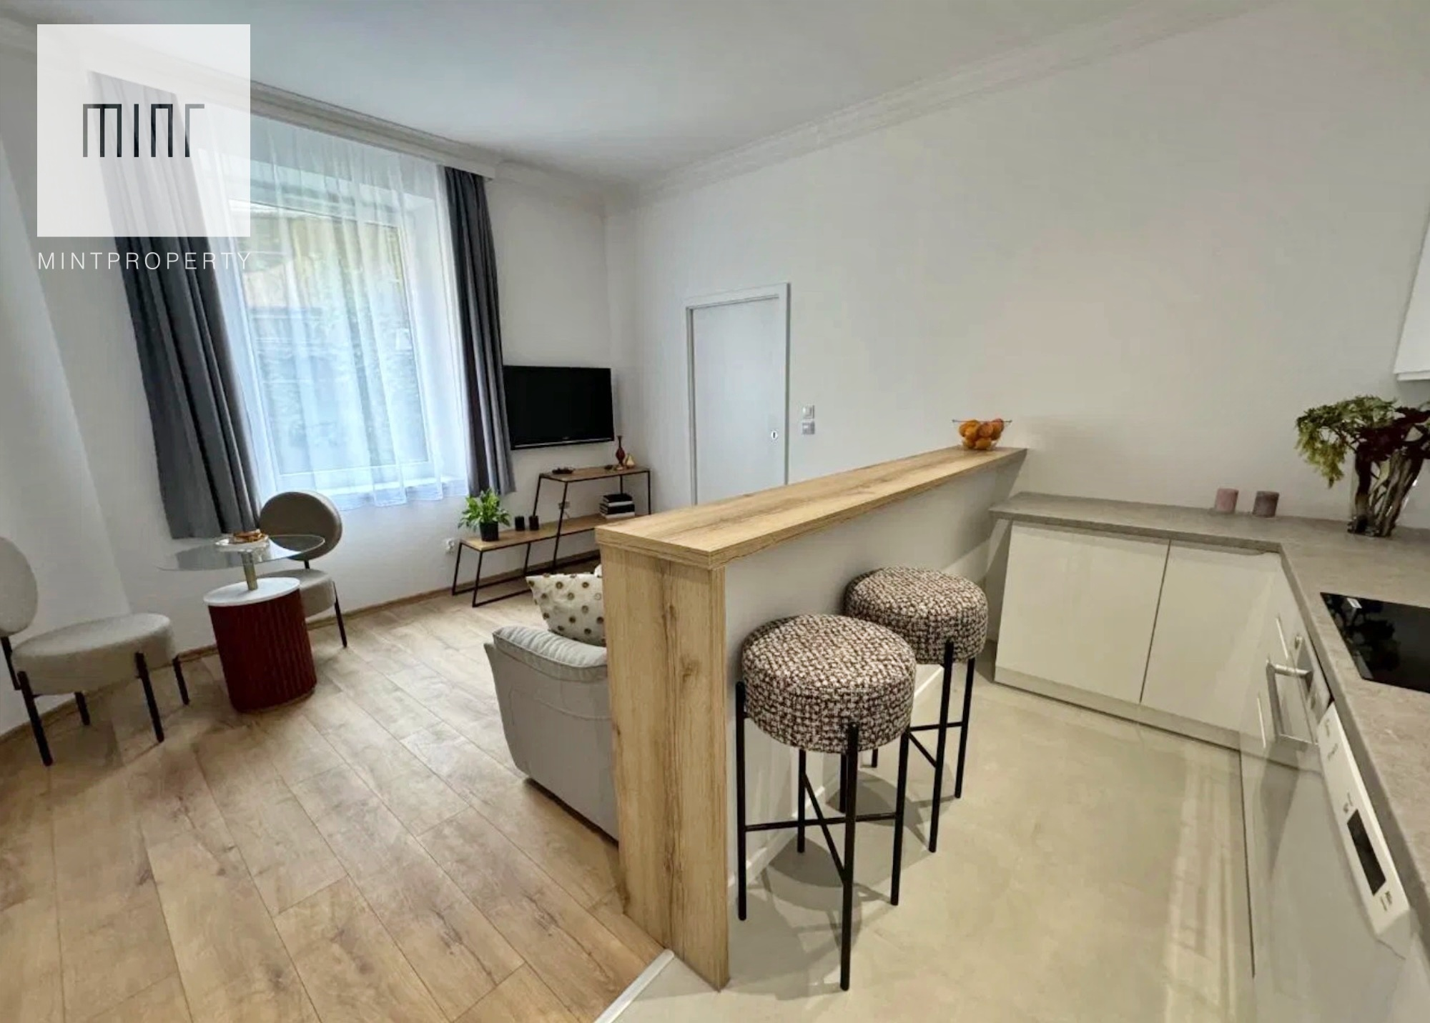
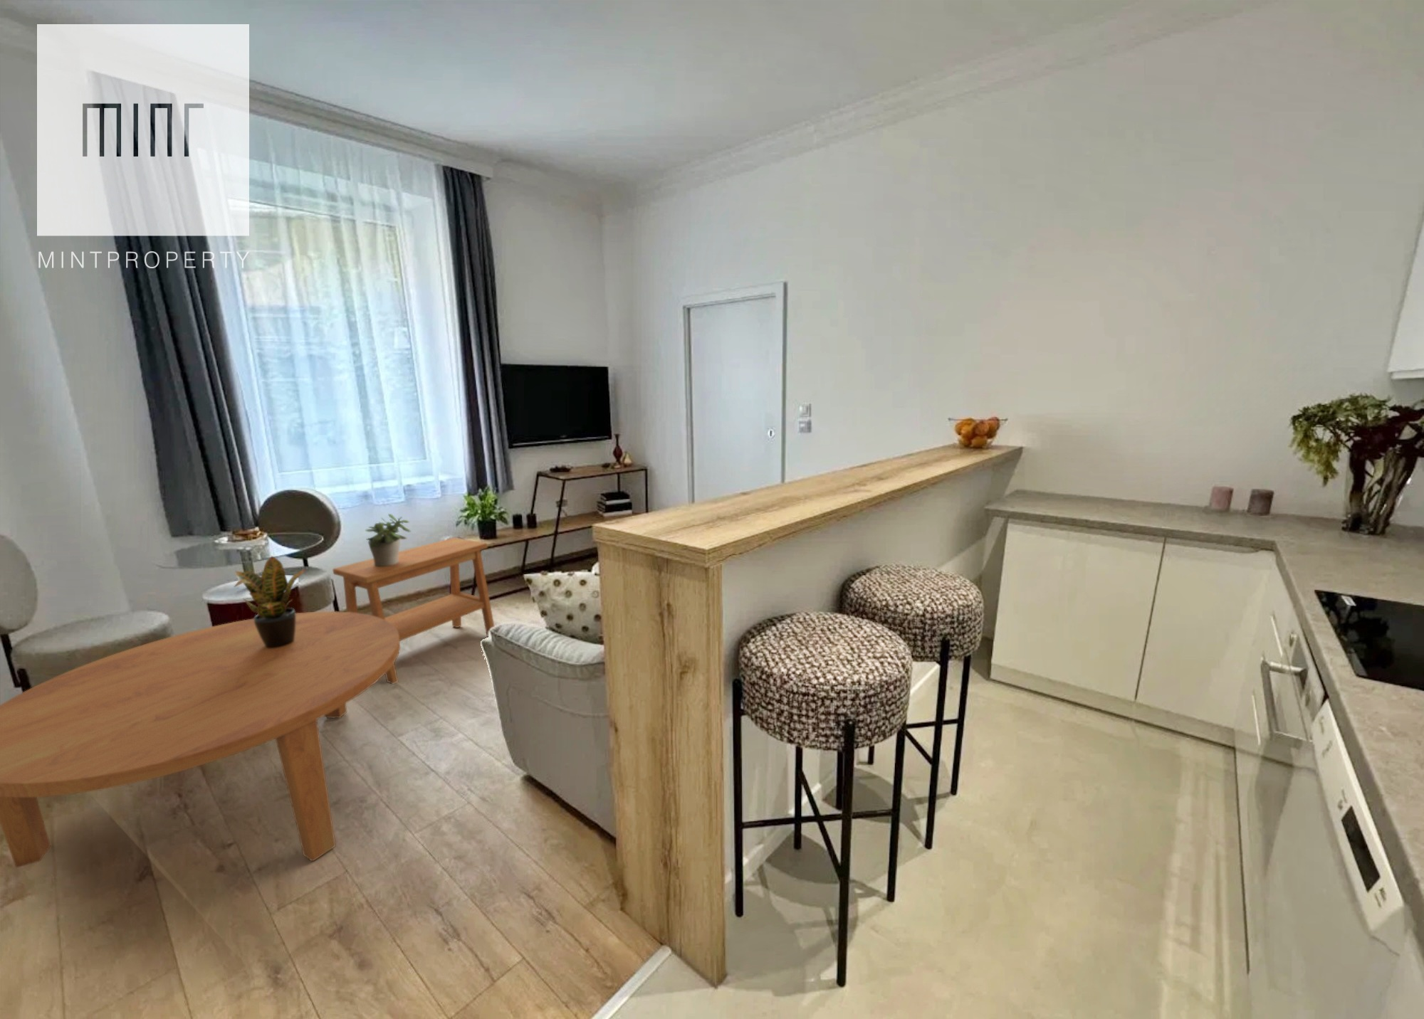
+ potted plant (390, 539)
+ potted plant (268, 601)
+ coffee table (229, 736)
+ side table (422, 604)
